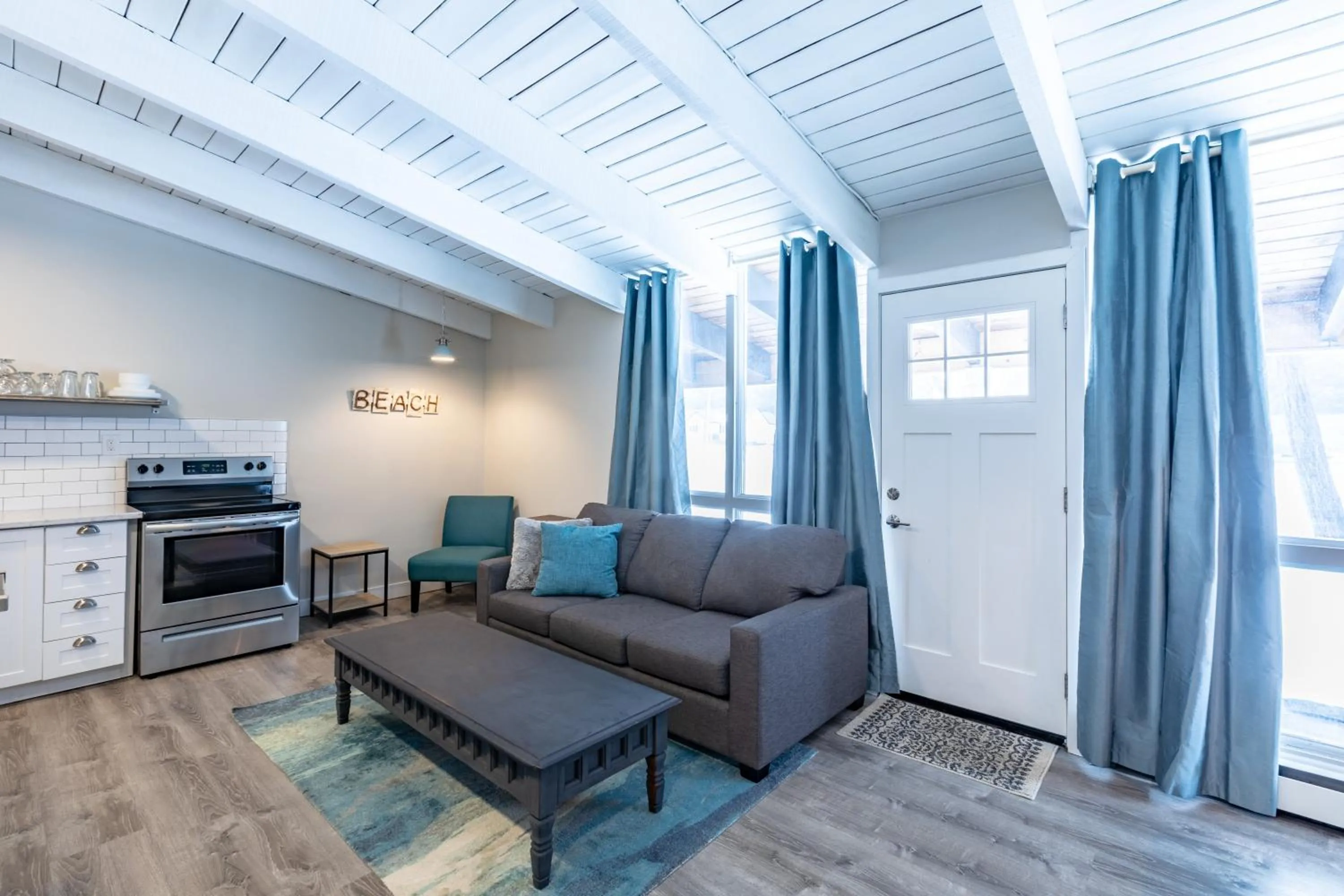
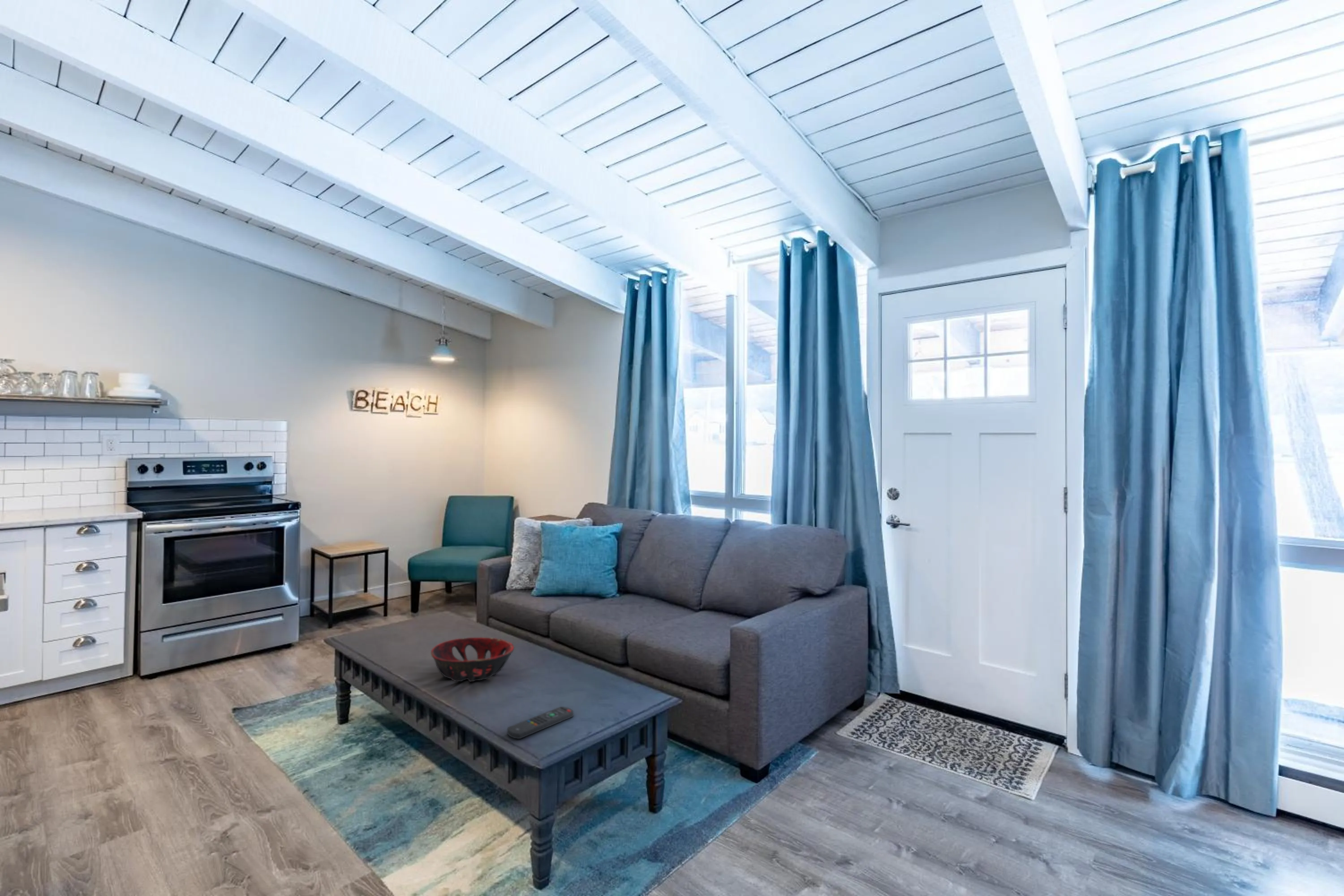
+ remote control (541, 721)
+ decorative bowl (473, 660)
